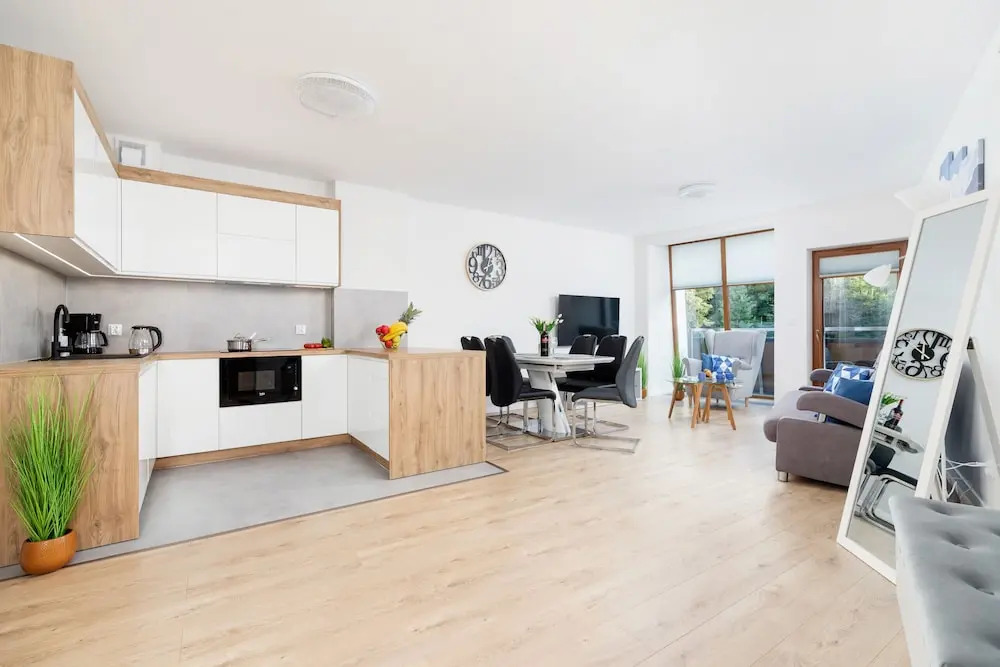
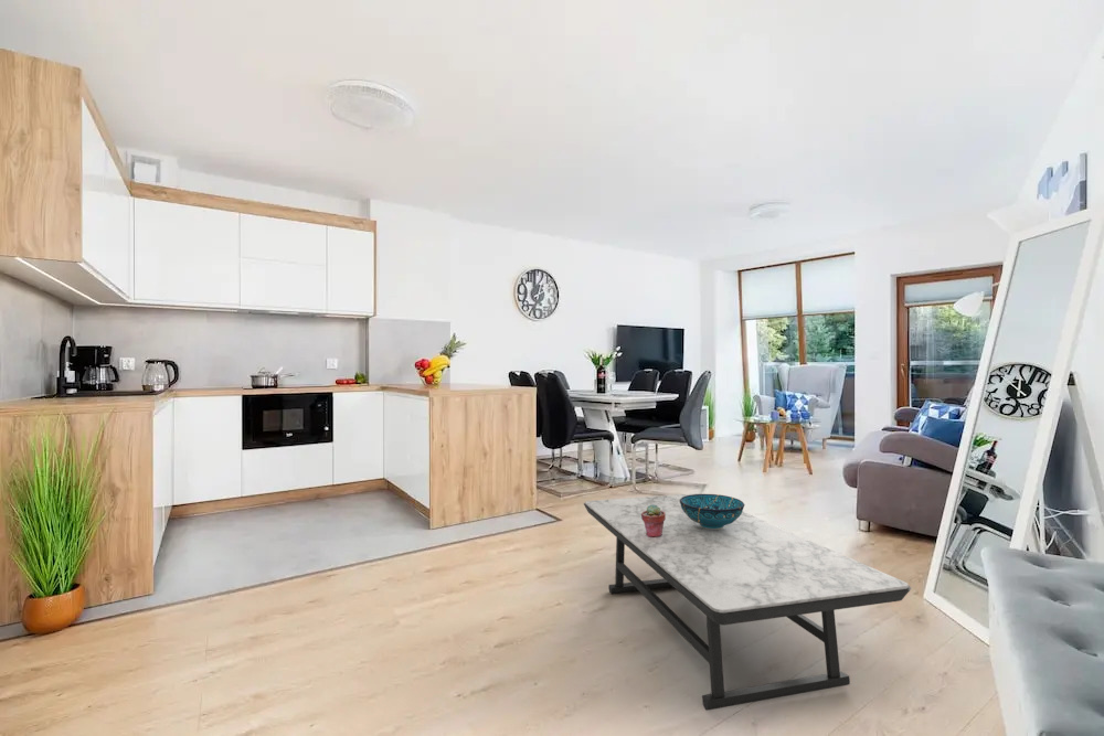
+ potted succulent (654, 518)
+ coffee table (707, 580)
+ decorative bowl (711, 512)
